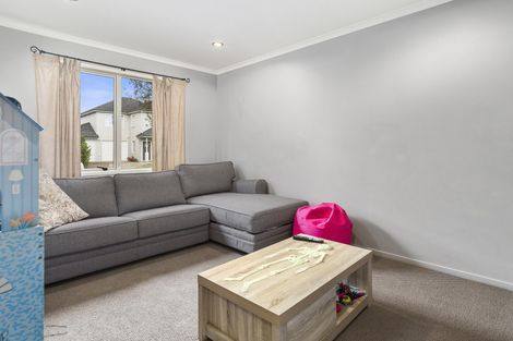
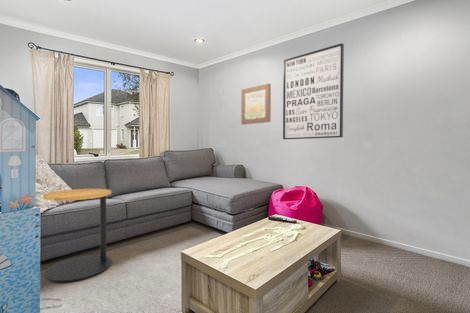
+ side table (100, 230)
+ wall art (255, 105)
+ wall art (310, 95)
